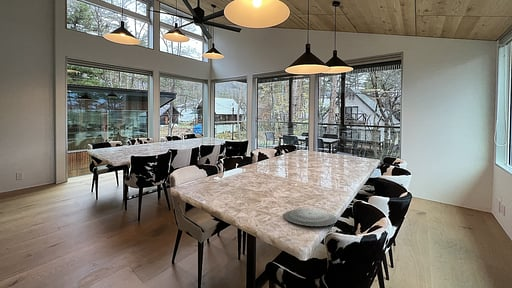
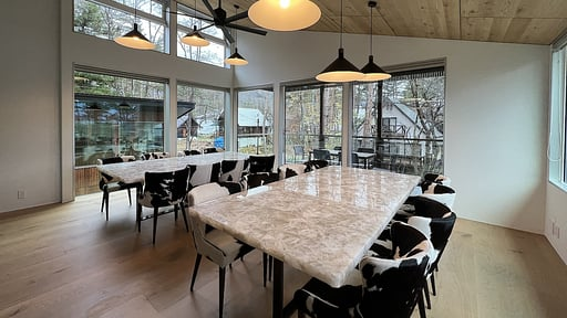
- plate (309, 214)
